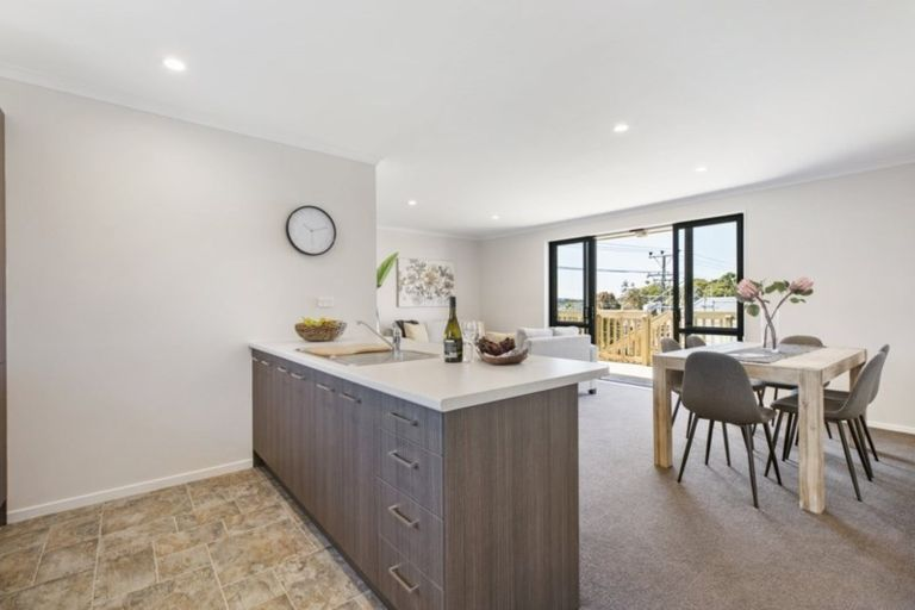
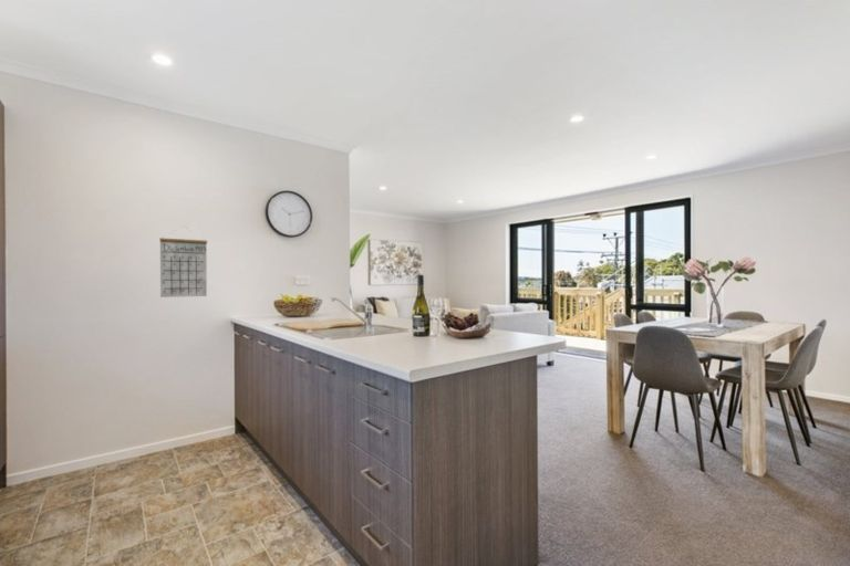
+ calendar (184, 261)
